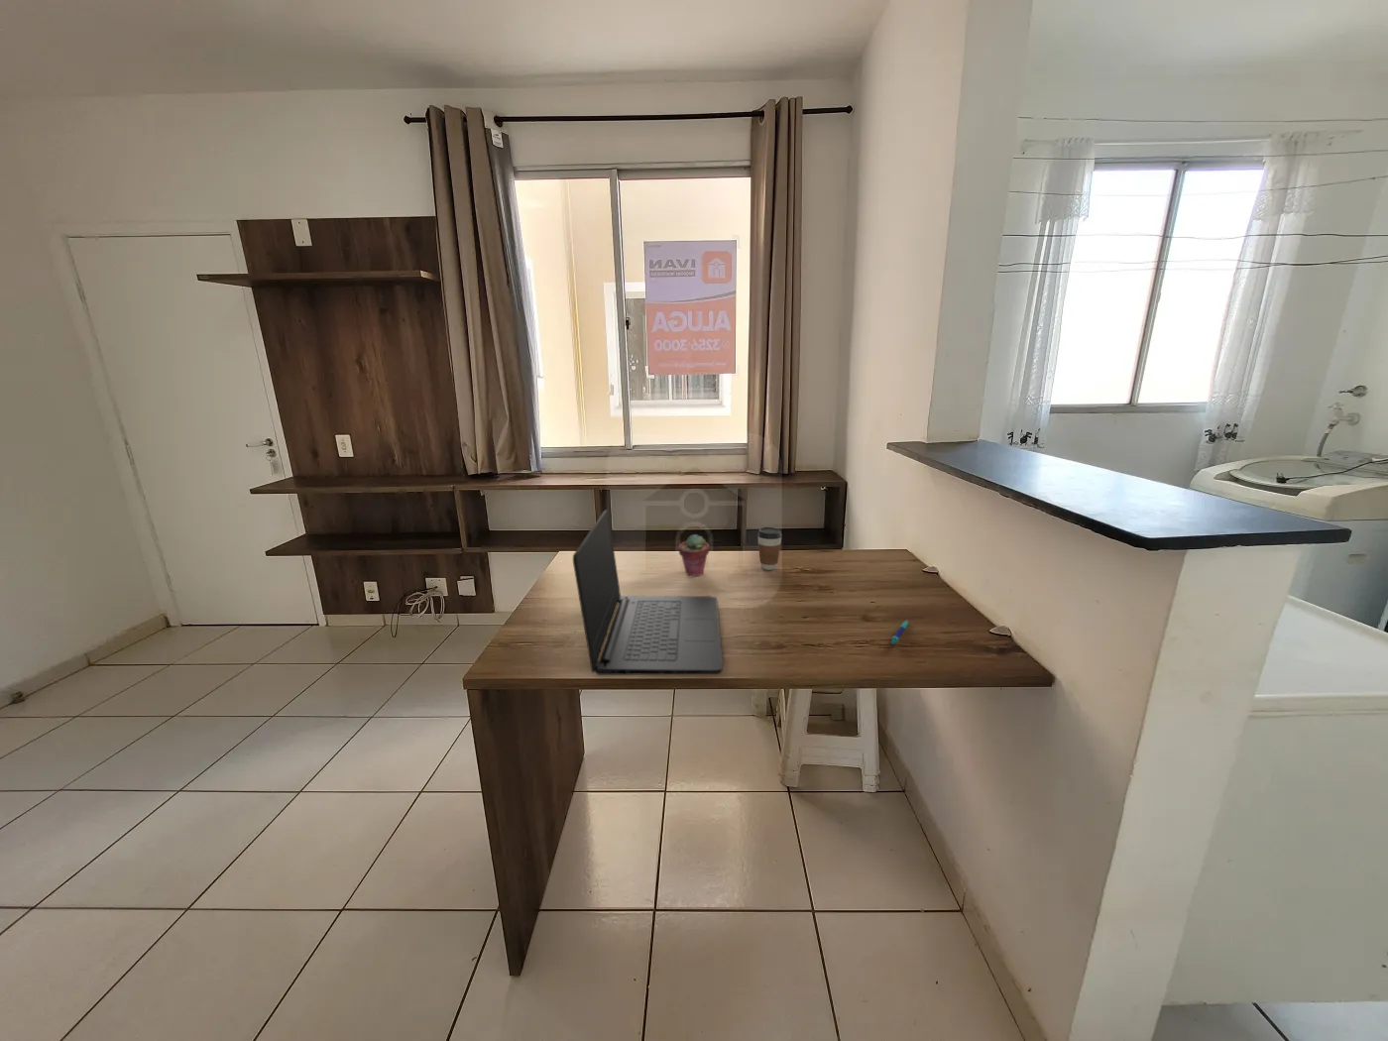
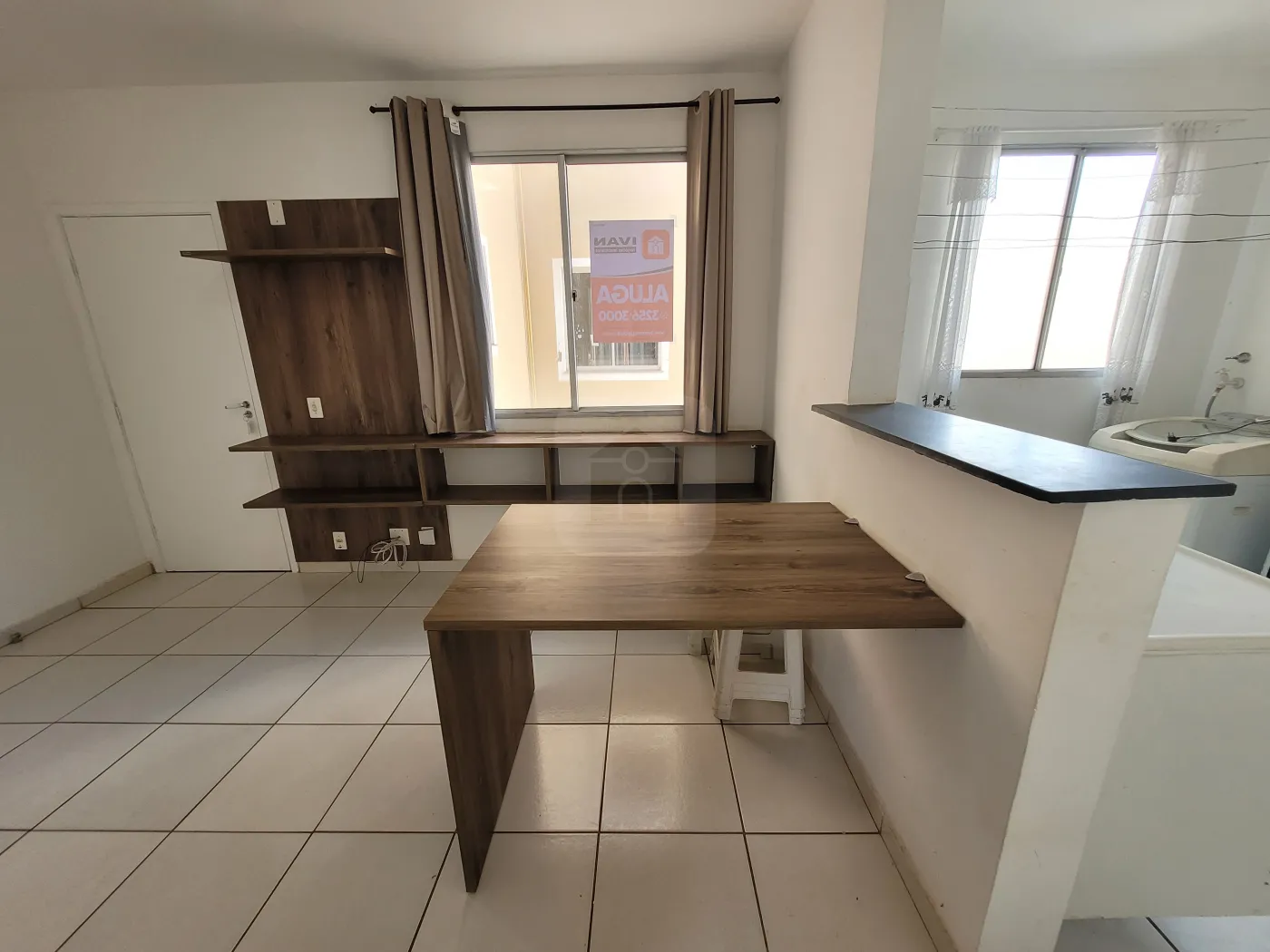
- laptop (657, 596)
- potted succulent (694, 553)
- coffee cup (769, 548)
- pen (901, 631)
